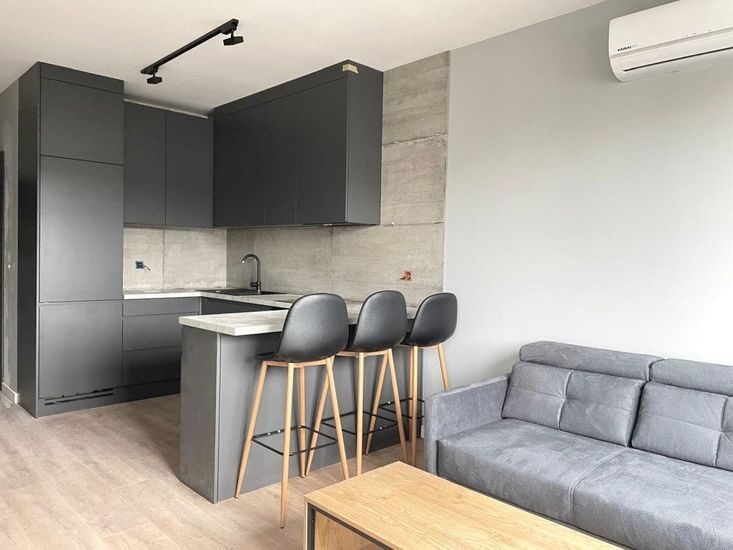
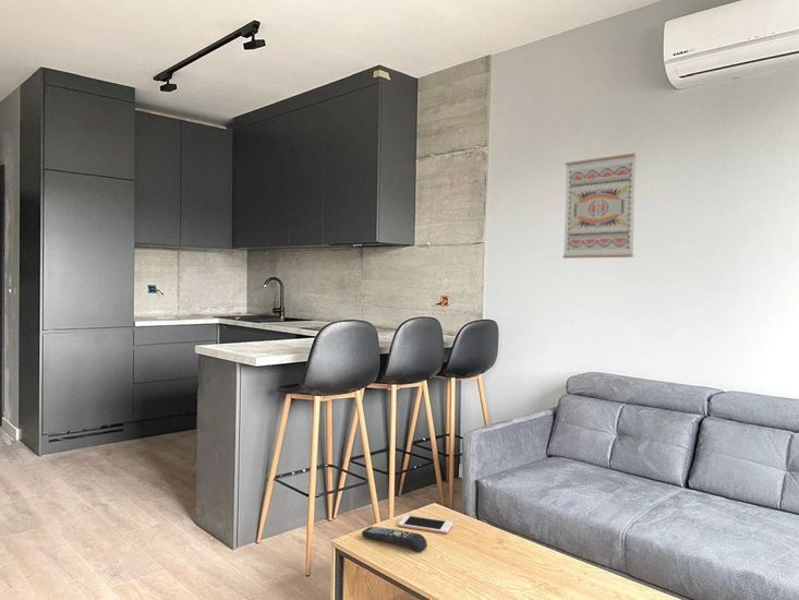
+ wall art (597, 207)
+ cell phone (425, 524)
+ remote control (394, 537)
